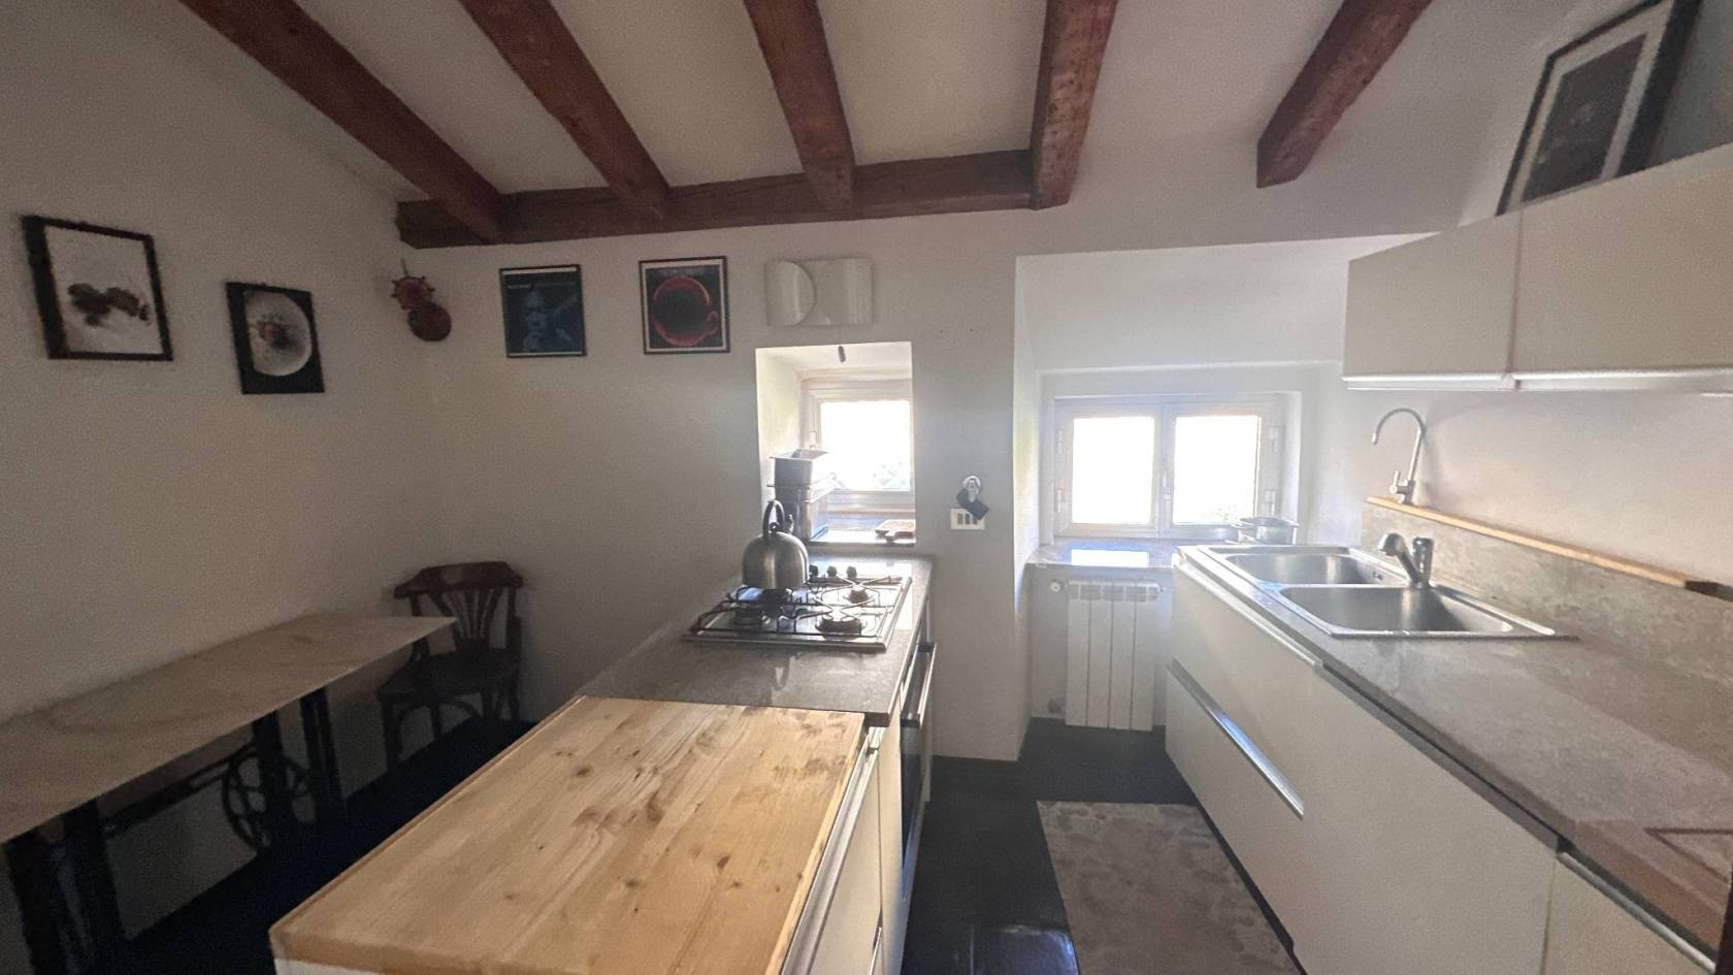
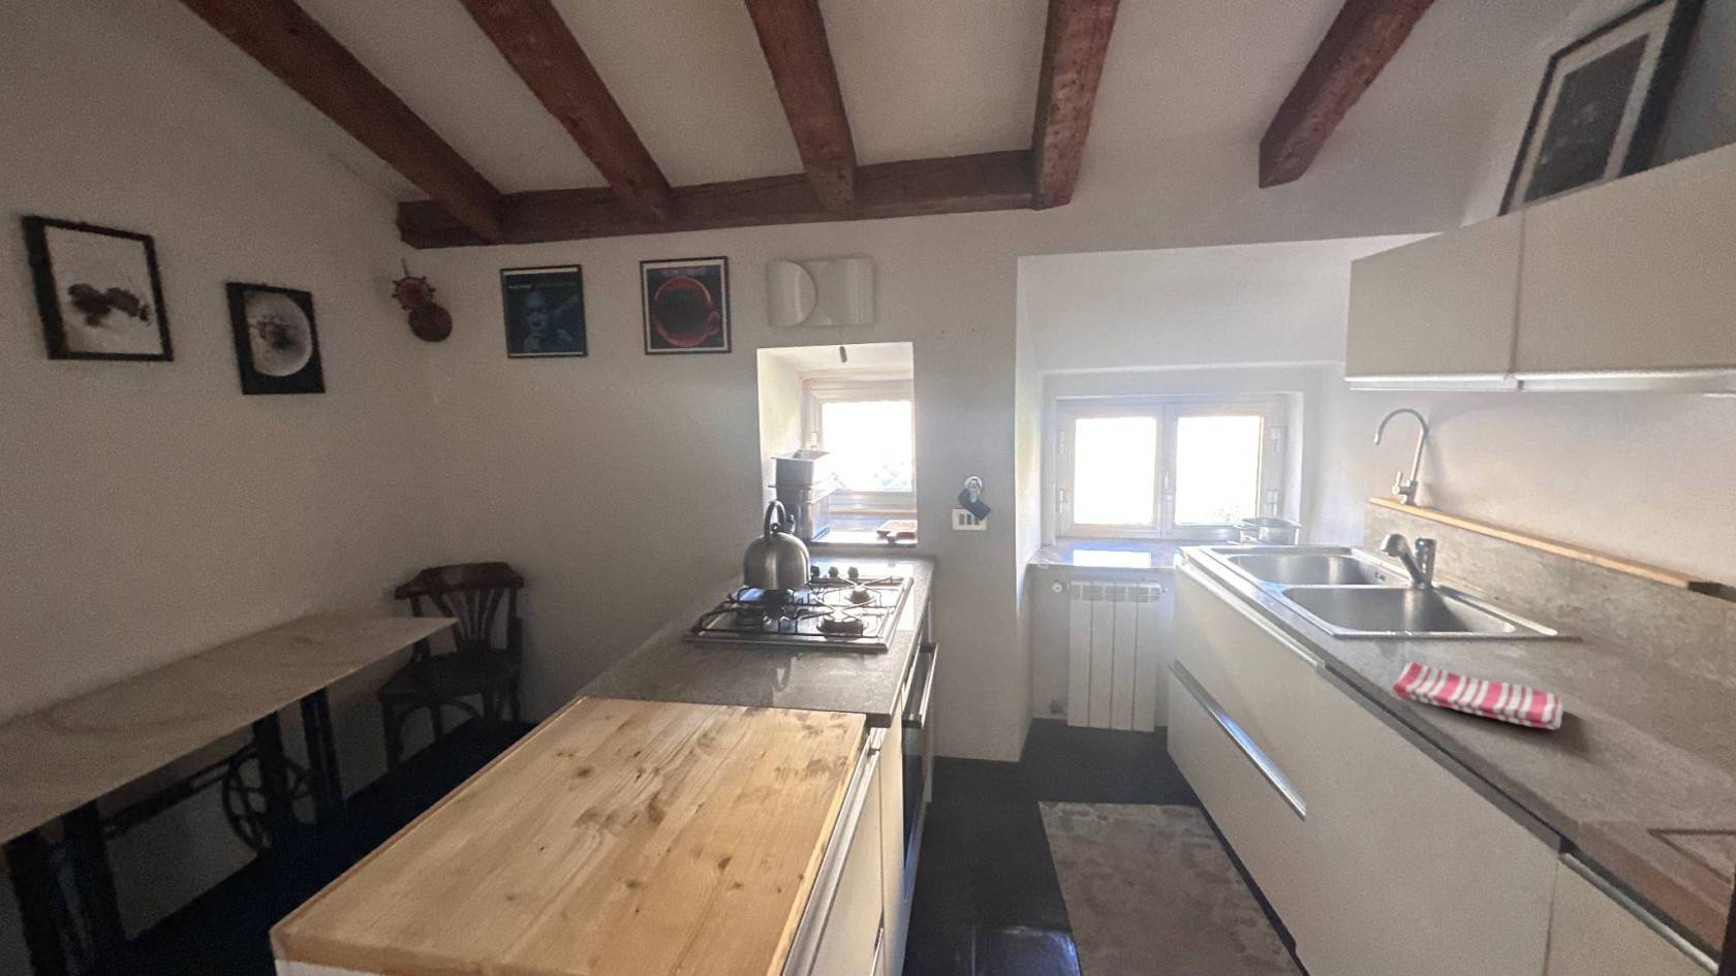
+ dish towel (1476, 694)
